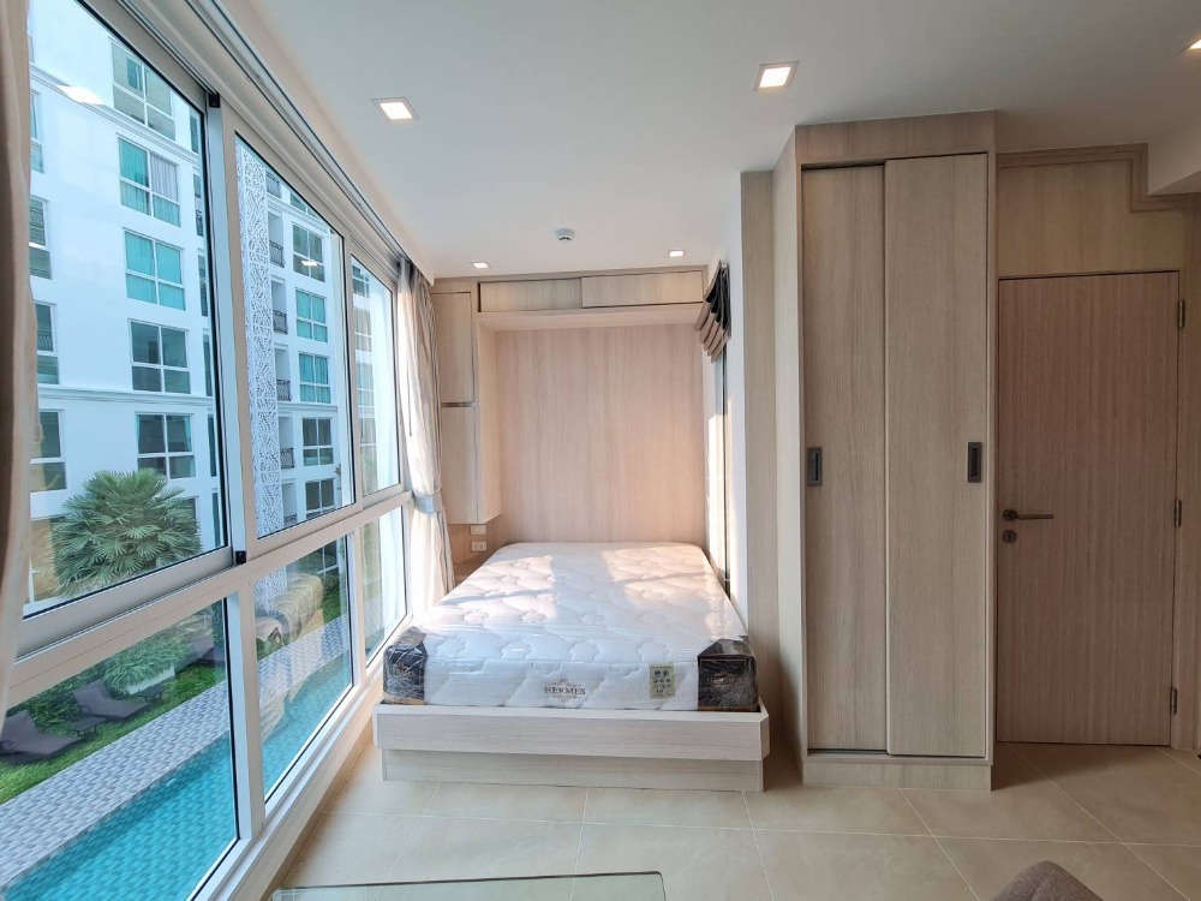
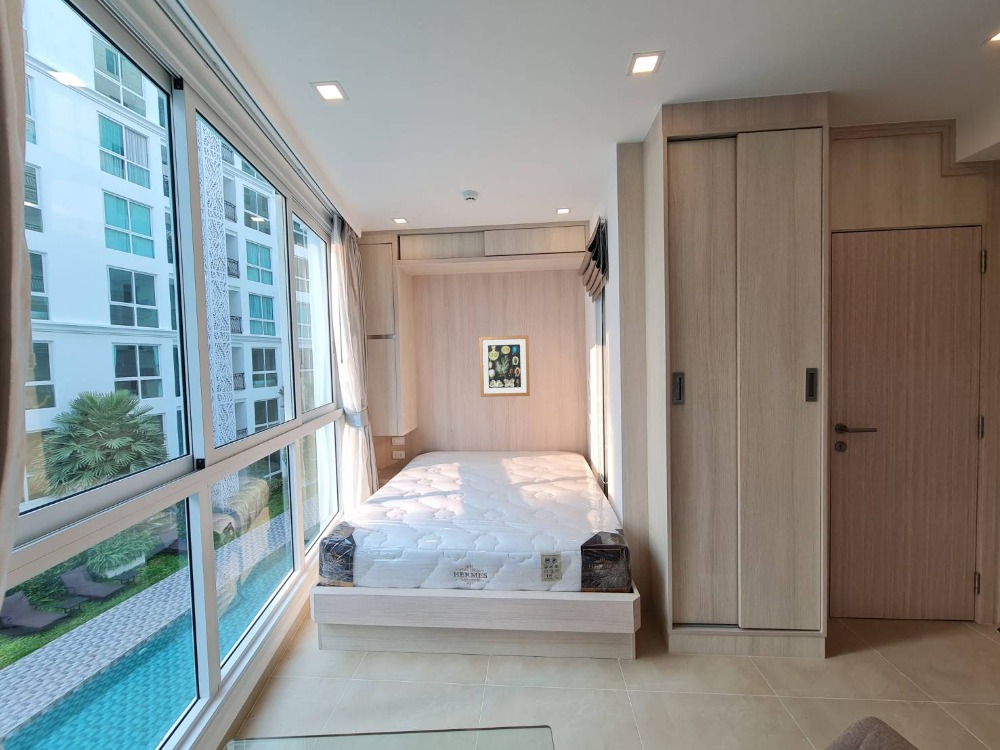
+ wall art (504, 366)
